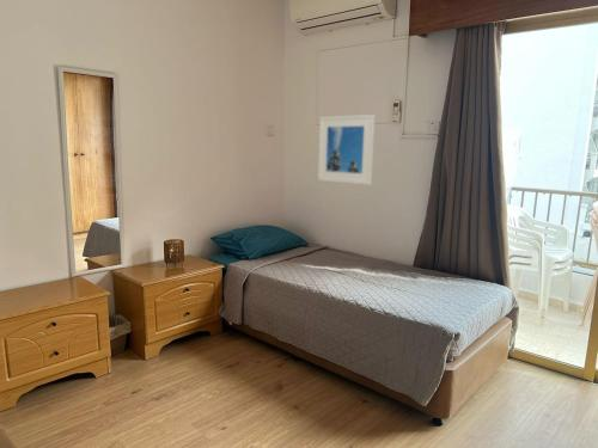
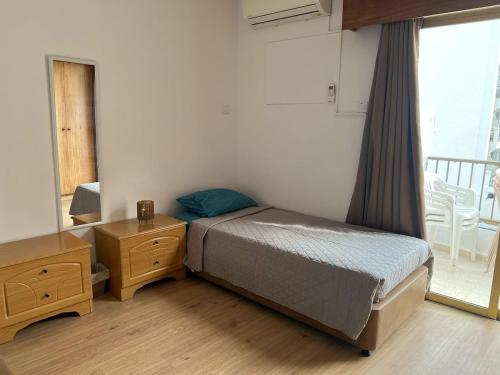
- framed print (344, 149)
